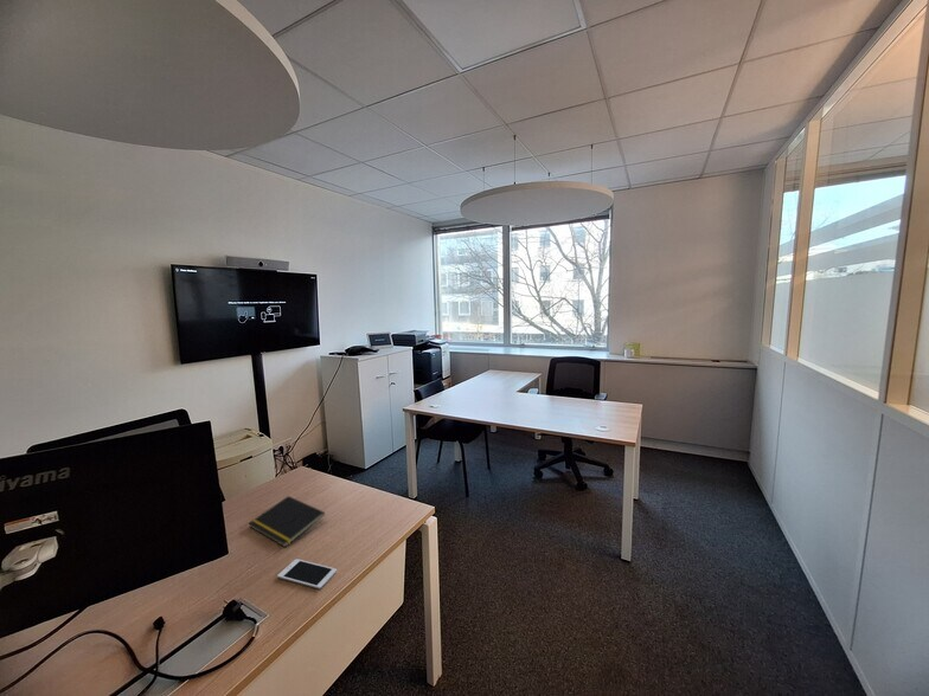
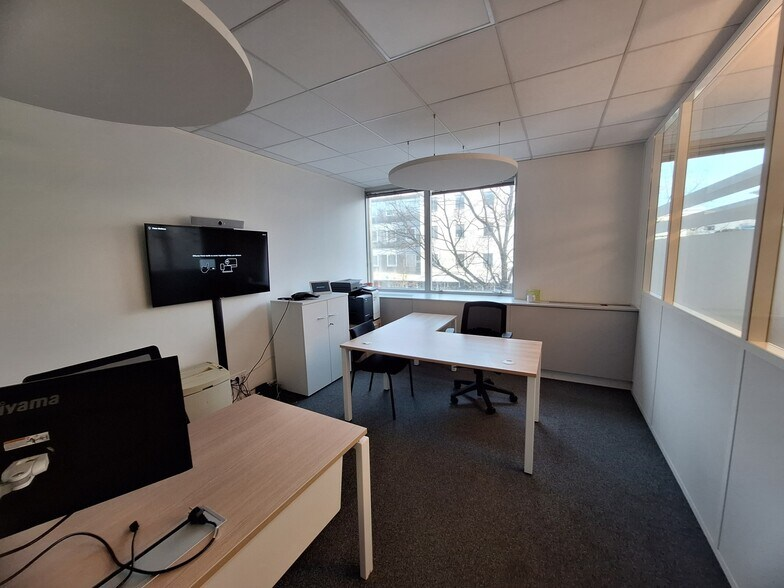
- cell phone (307, 573)
- notepad (287, 518)
